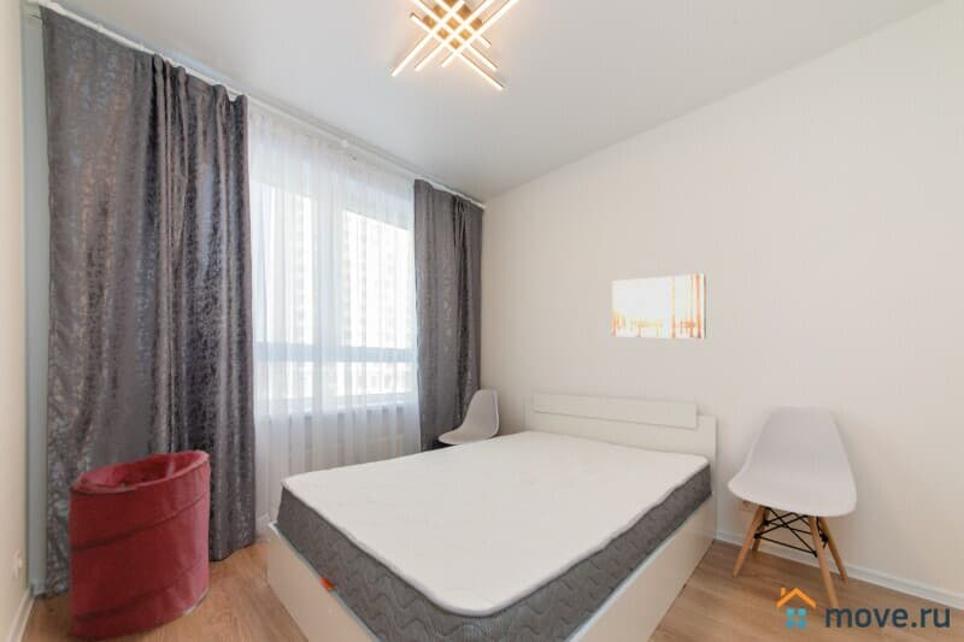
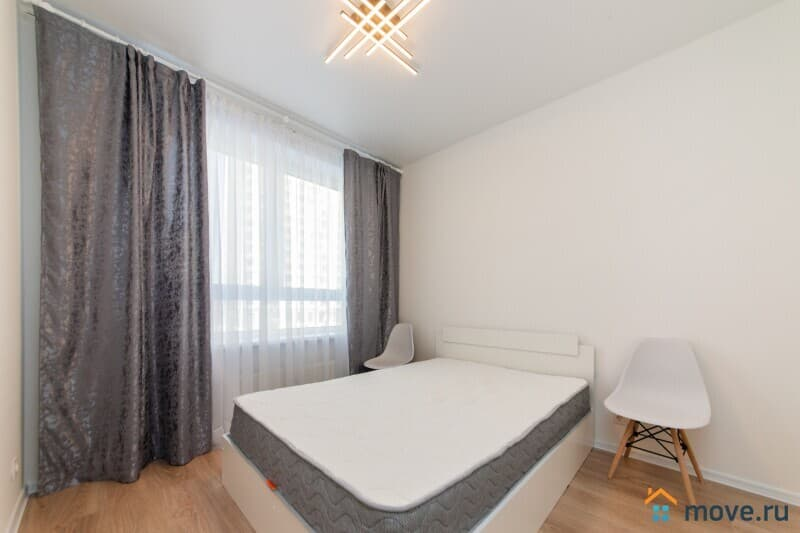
- wall art (654, 307)
- laundry hamper (146, 532)
